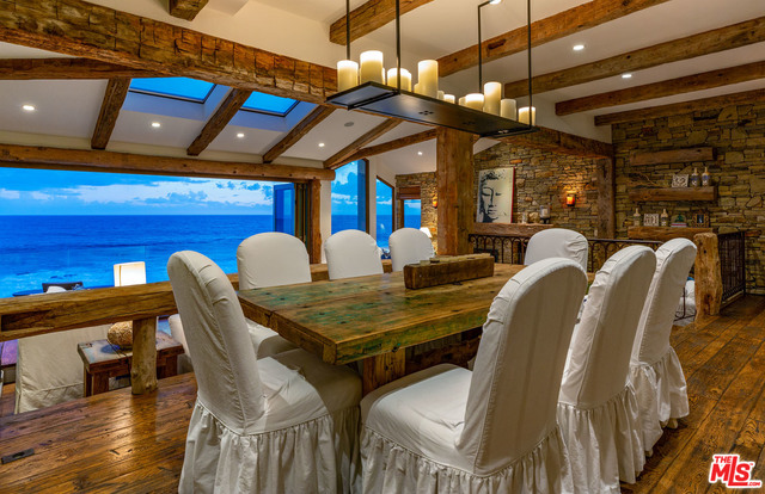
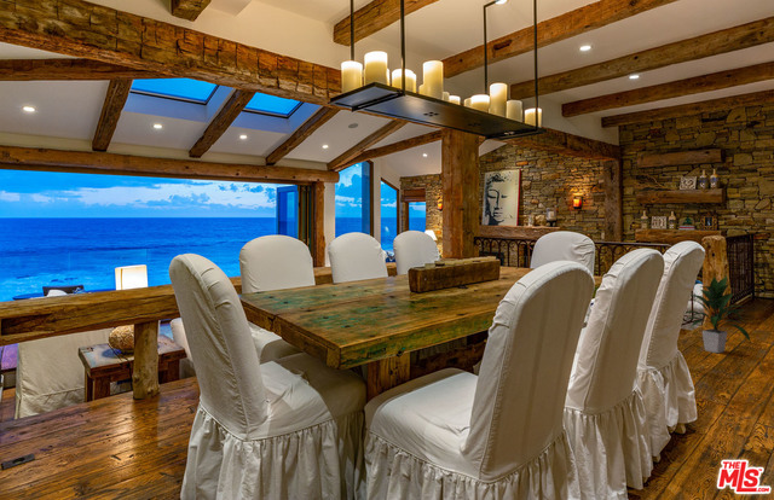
+ indoor plant (716, 314)
